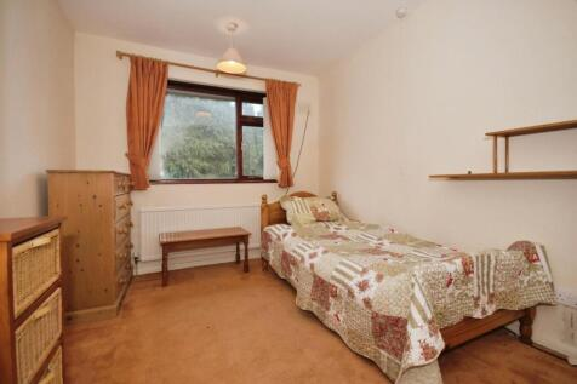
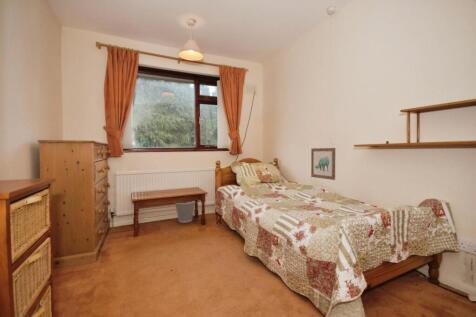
+ wall art (322, 163)
+ wastebasket (185, 210)
